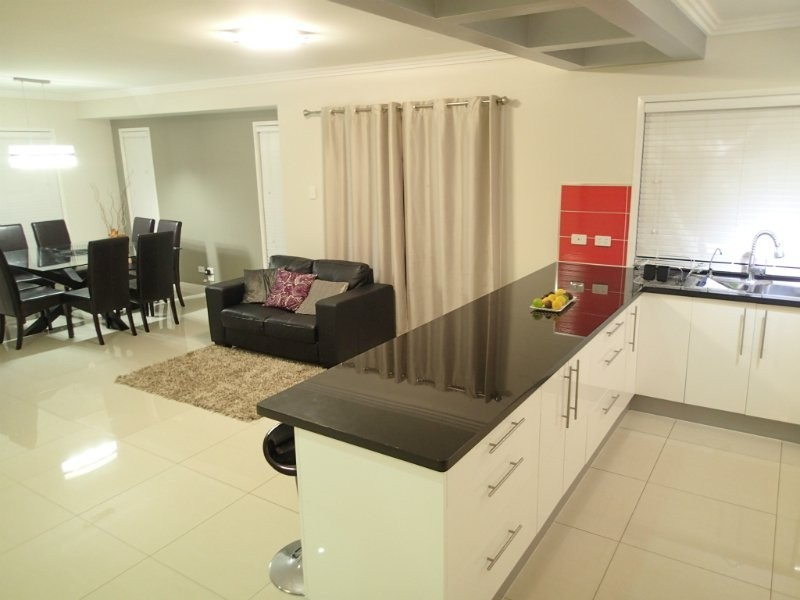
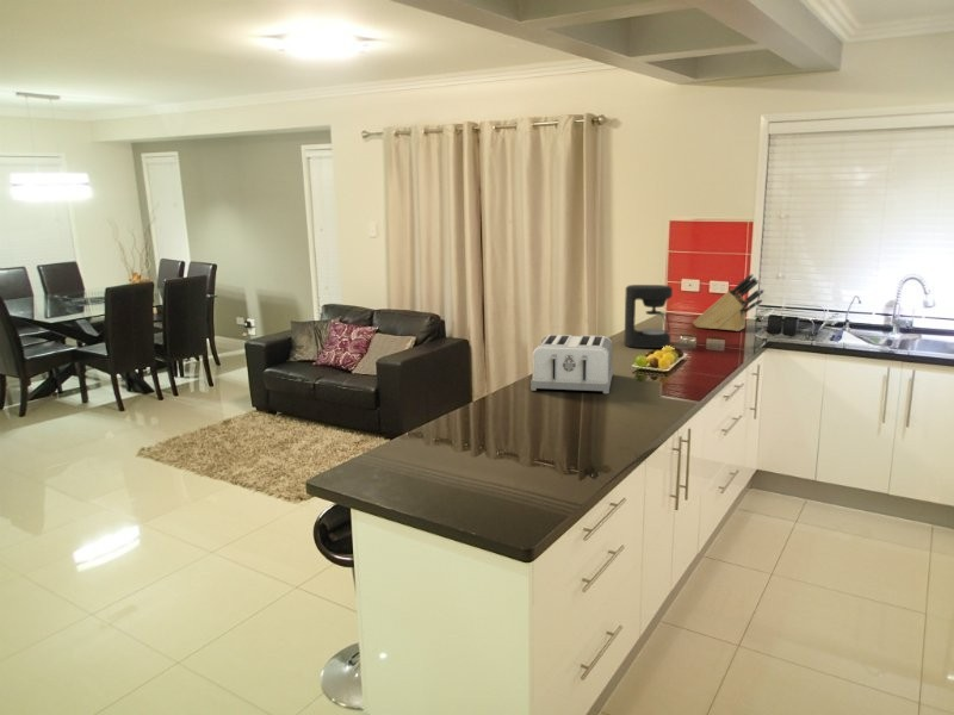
+ coffee maker (648, 313)
+ knife block (727, 300)
+ toaster (572, 361)
